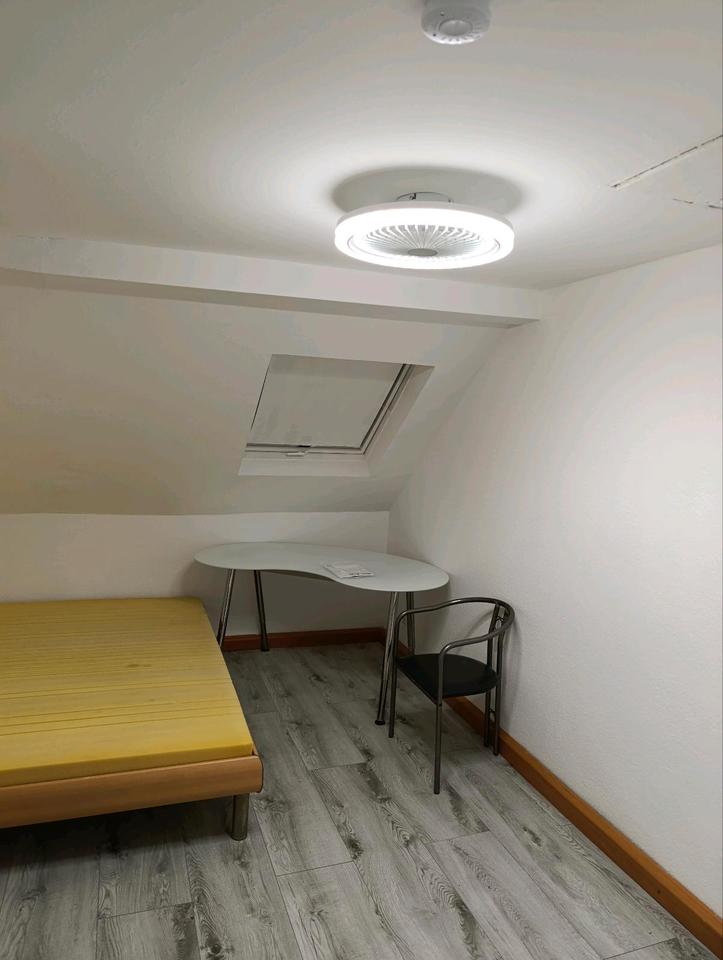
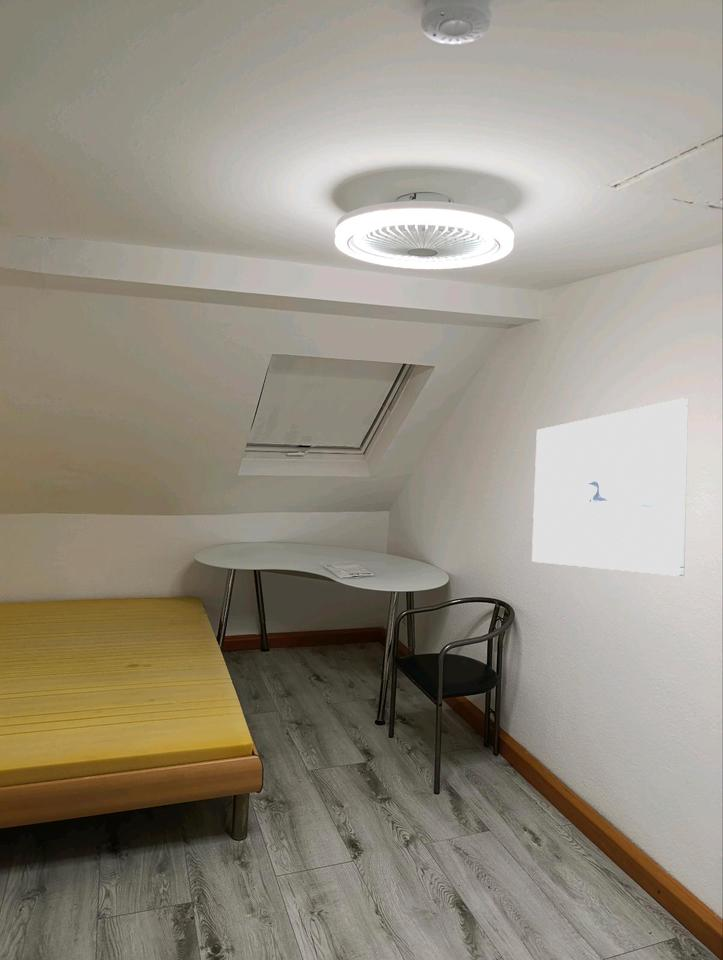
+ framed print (599, 491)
